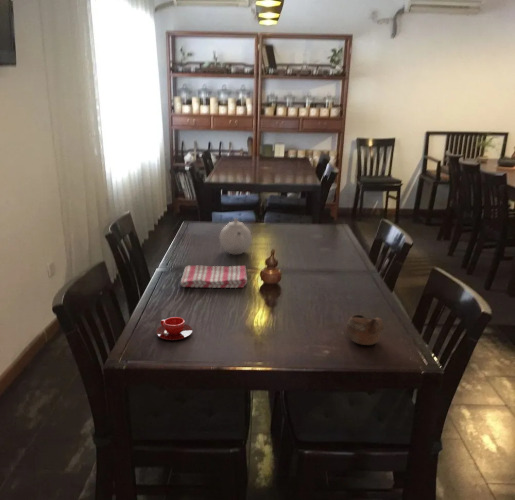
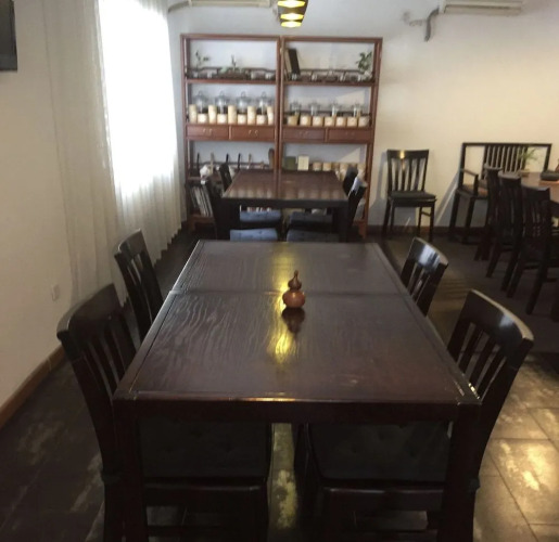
- cup (364, 327)
- dish towel (214, 274)
- teacup (174, 327)
- teapot (235, 235)
